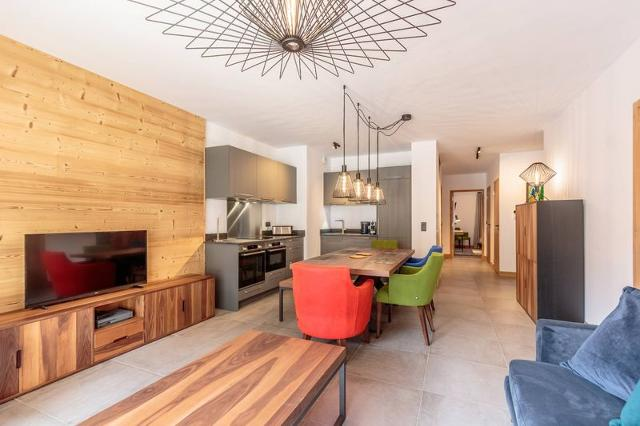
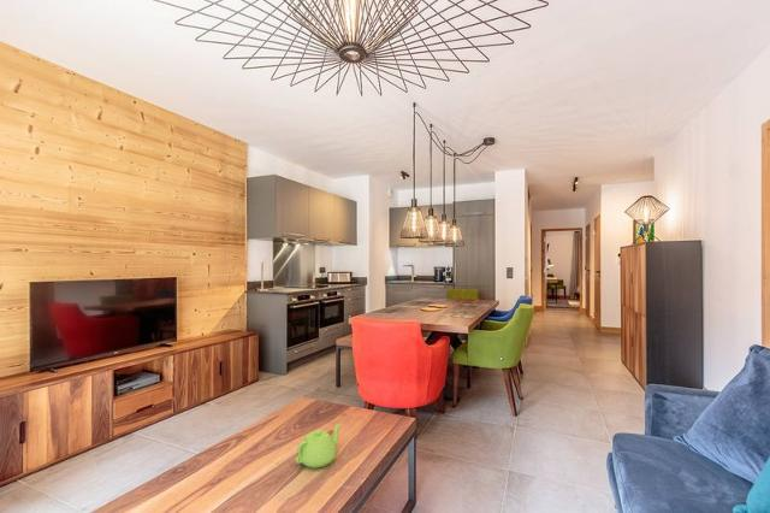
+ teapot (319, 444)
